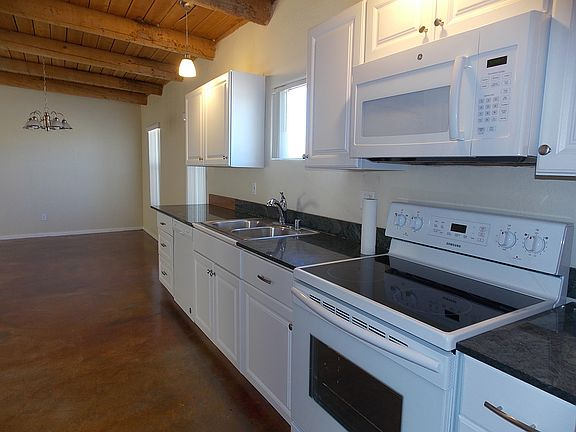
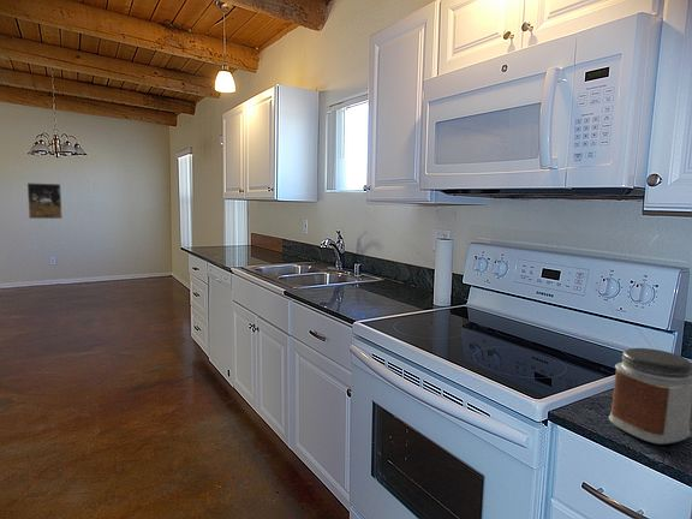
+ jar (651, 392)
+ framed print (44, 201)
